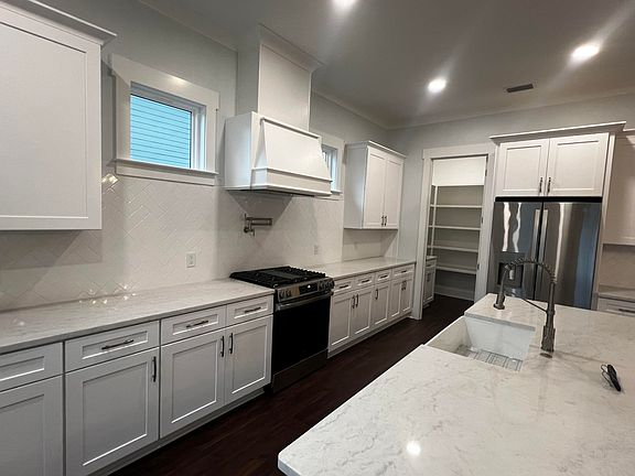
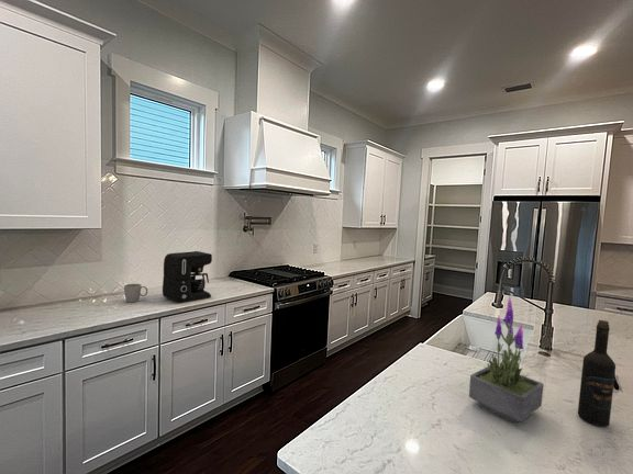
+ coffee maker (190, 275)
+ wine bottle (598, 371)
+ potted plant (509, 352)
+ mug (135, 292)
